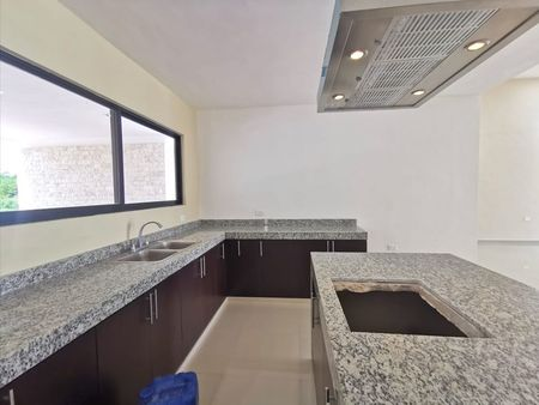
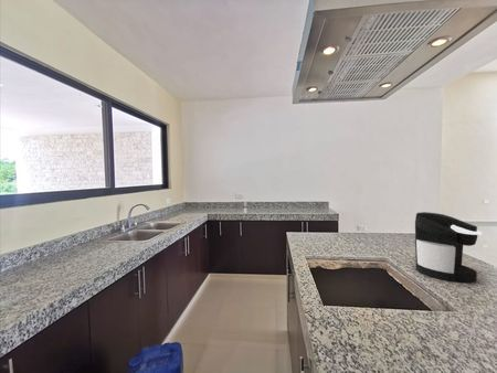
+ coffee maker (446, 244)
